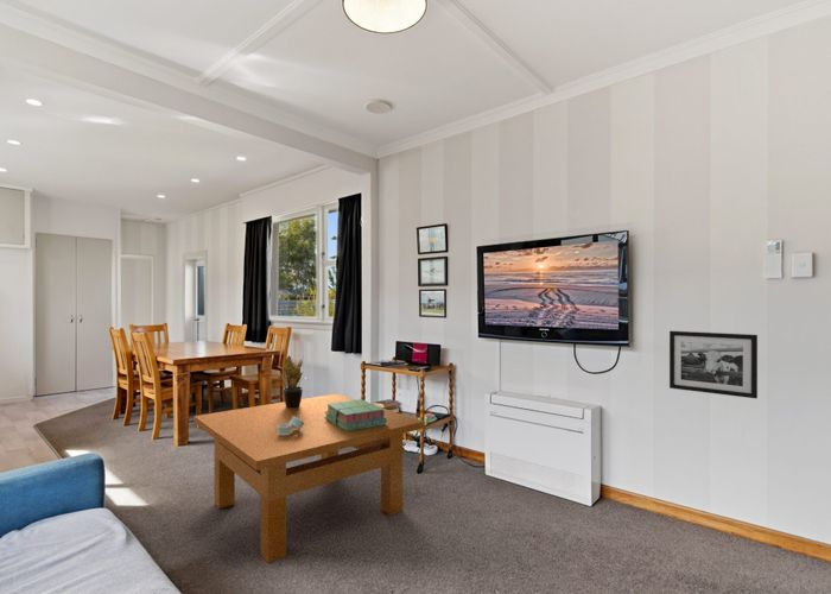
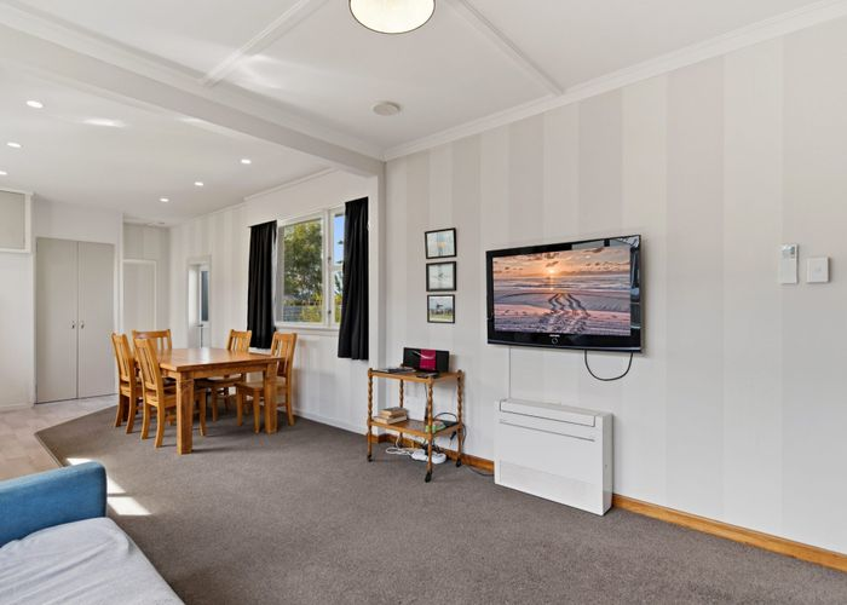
- table (306, 463)
- stack of books (354, 412)
- napkin ring (291, 424)
- potted plant (293, 379)
- picture frame (711, 362)
